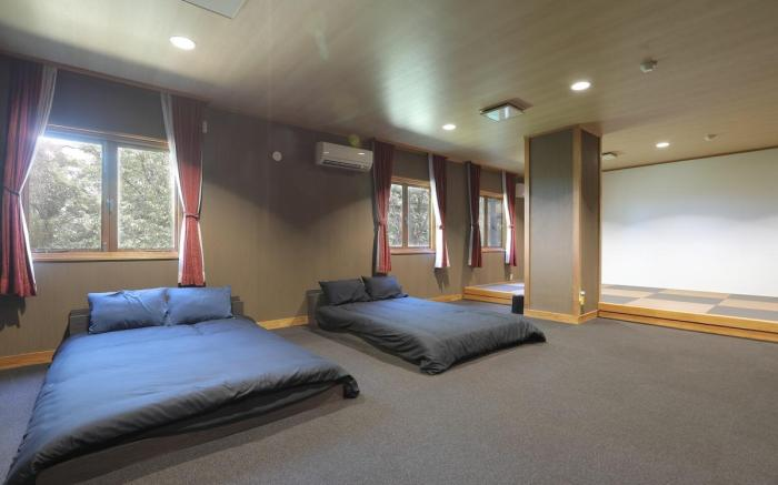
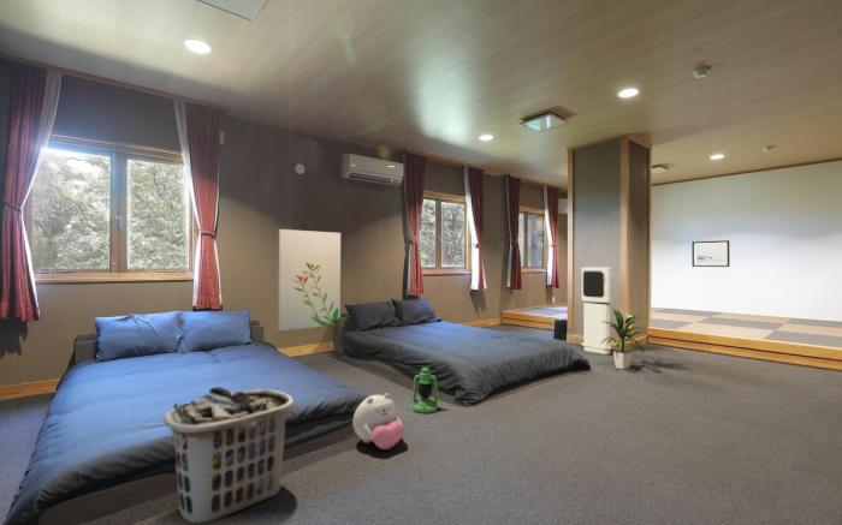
+ lantern (425, 388)
+ wall art (310, 279)
+ wall art (710, 253)
+ clothes hamper (232, 442)
+ air purifier (600, 309)
+ indoor plant (623, 338)
+ plush toy (378, 419)
